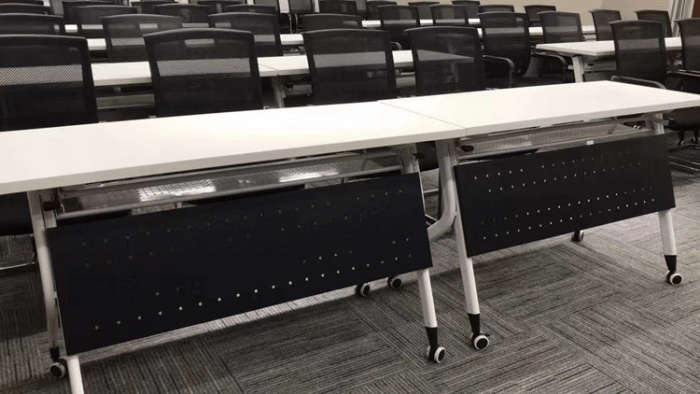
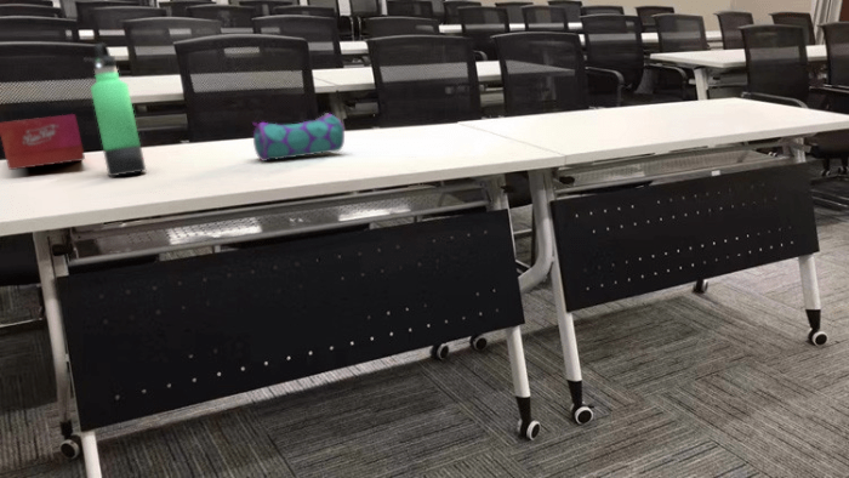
+ thermos bottle (114, 109)
+ tissue box (42, 143)
+ pencil case (298, 136)
